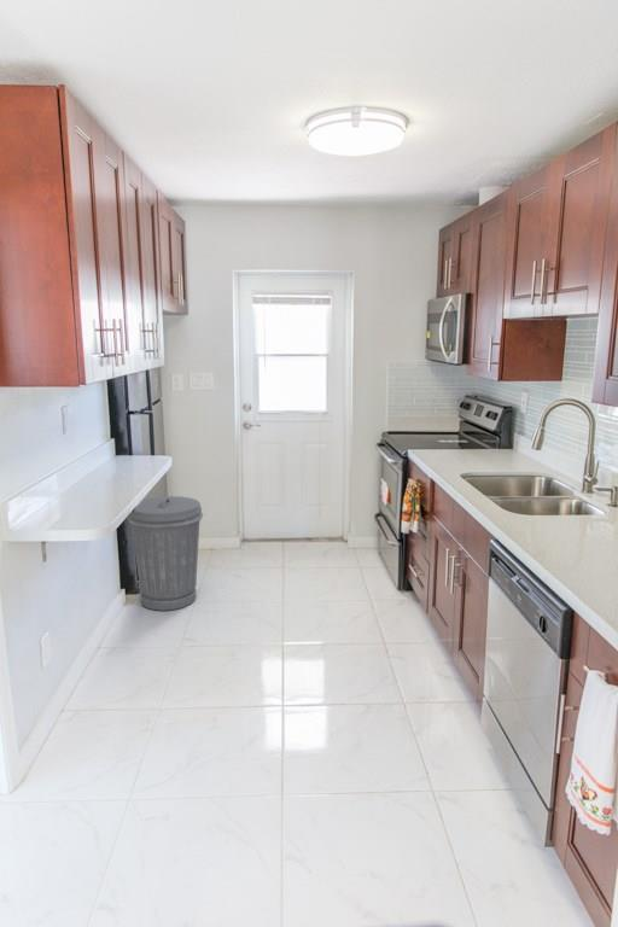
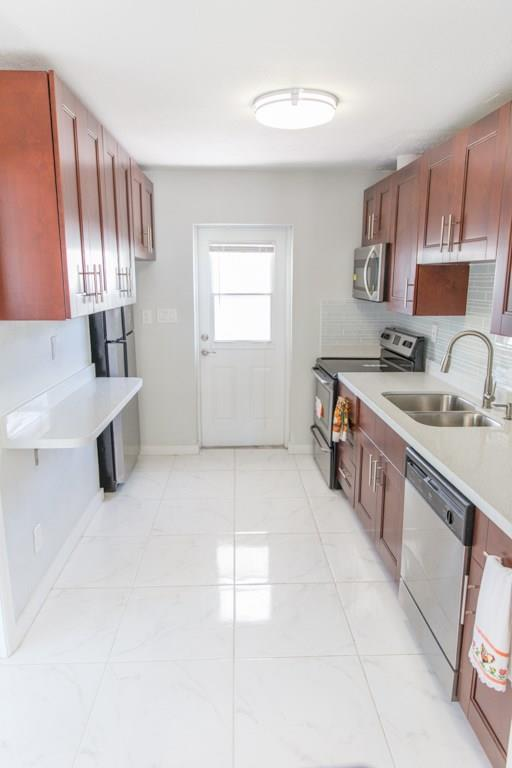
- trash can (167, 549)
